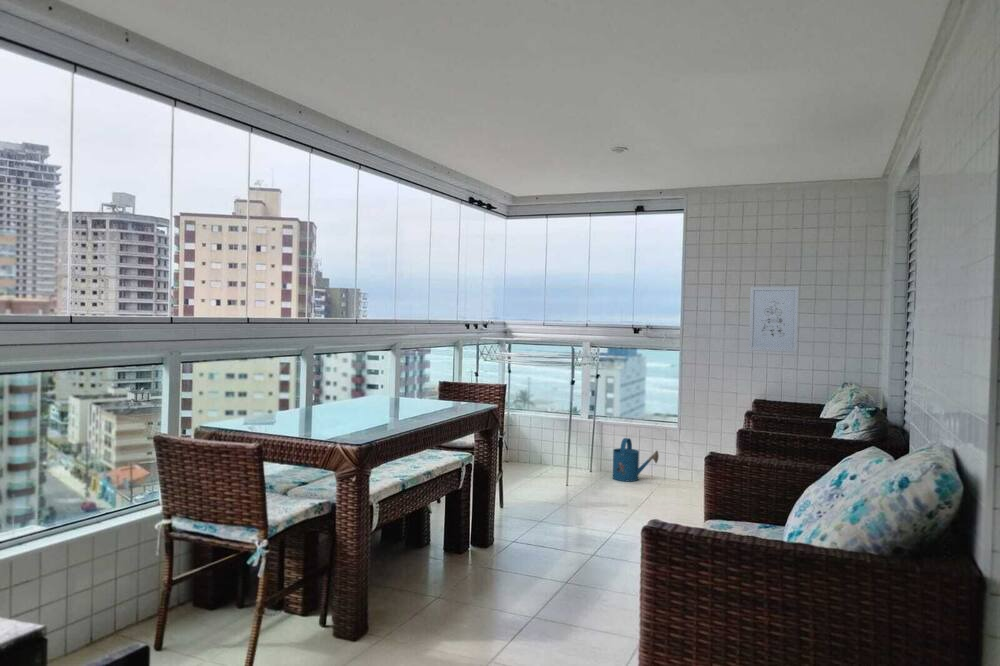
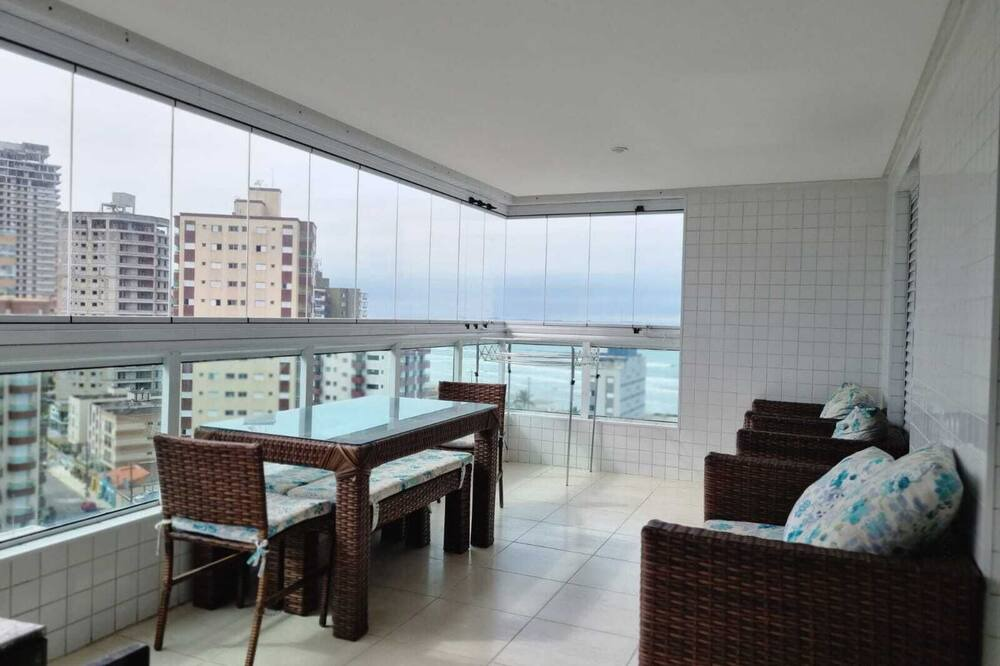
- wall art (773, 319)
- watering can (635, 459)
